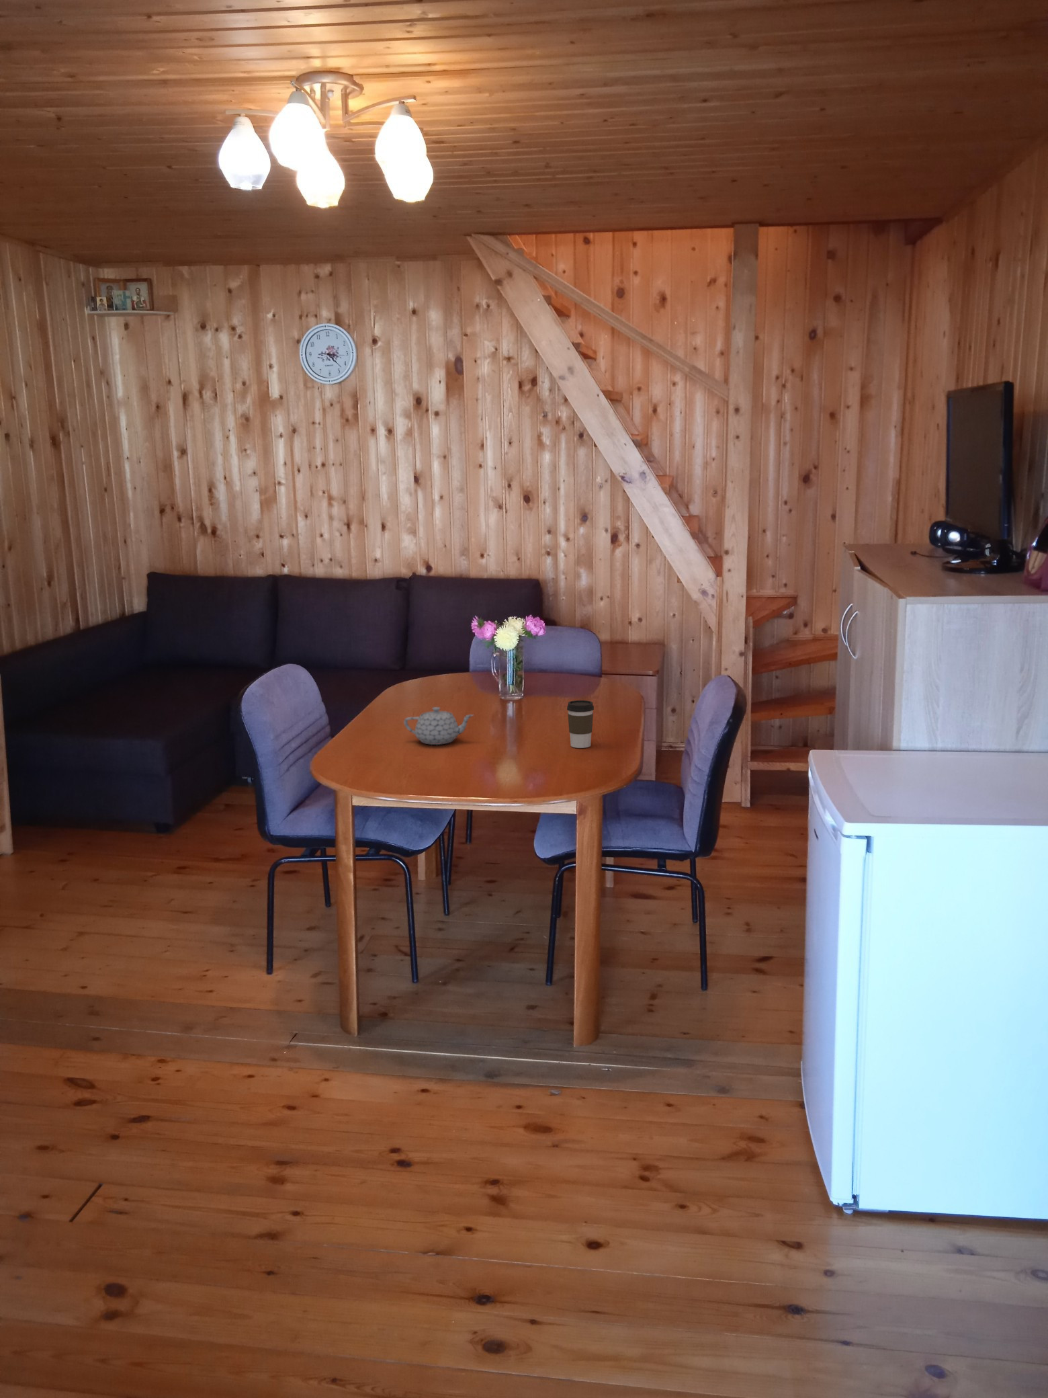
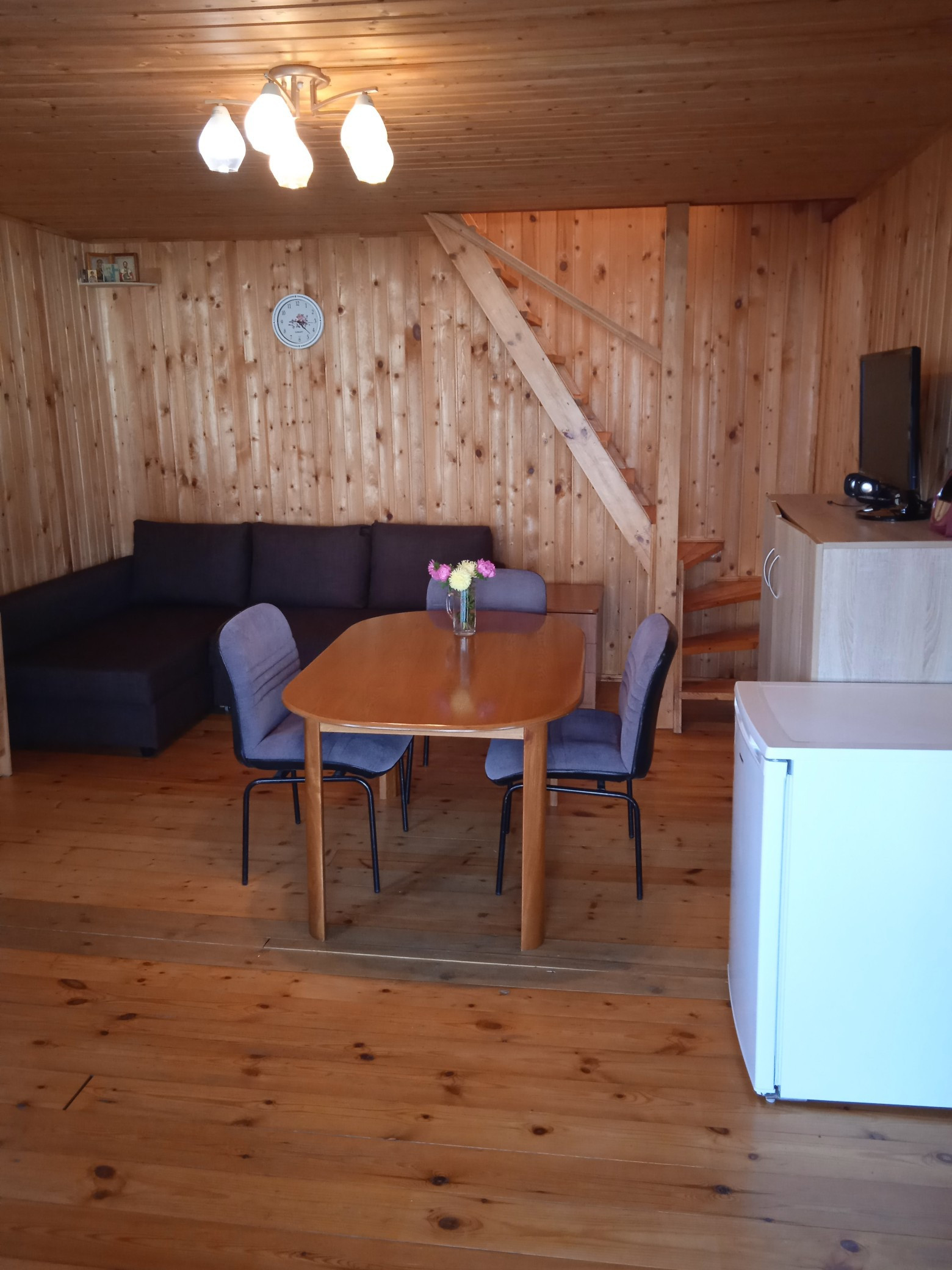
- teapot (438, 724)
- coffee cup (580, 724)
